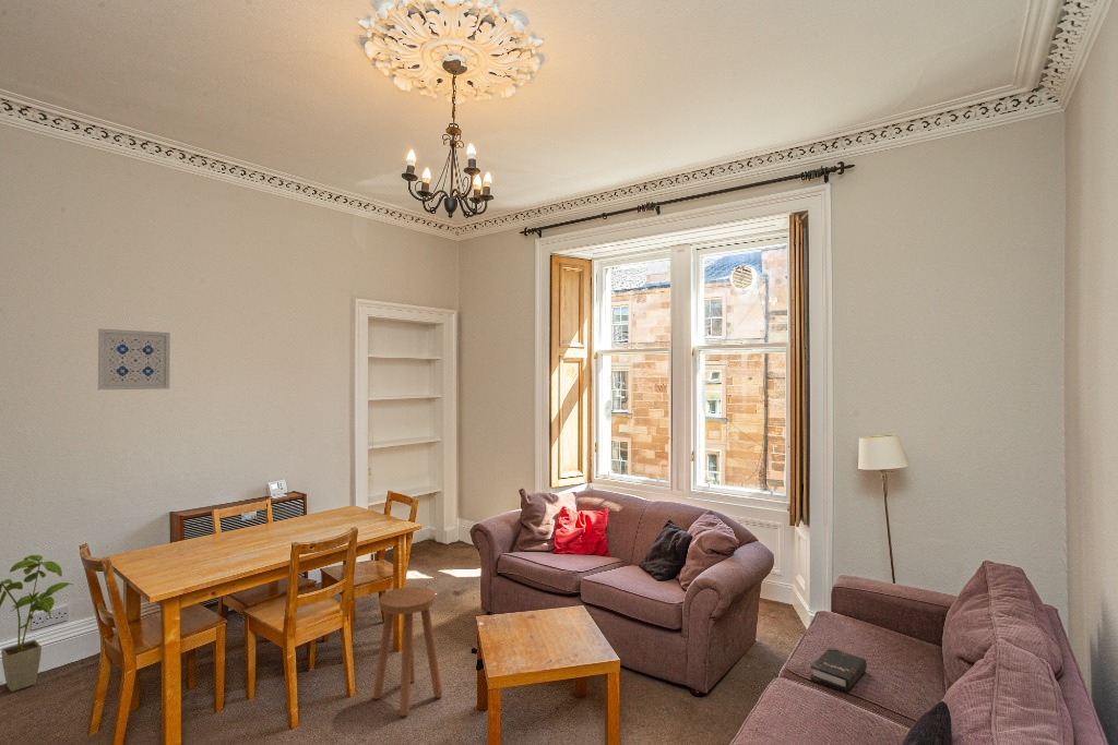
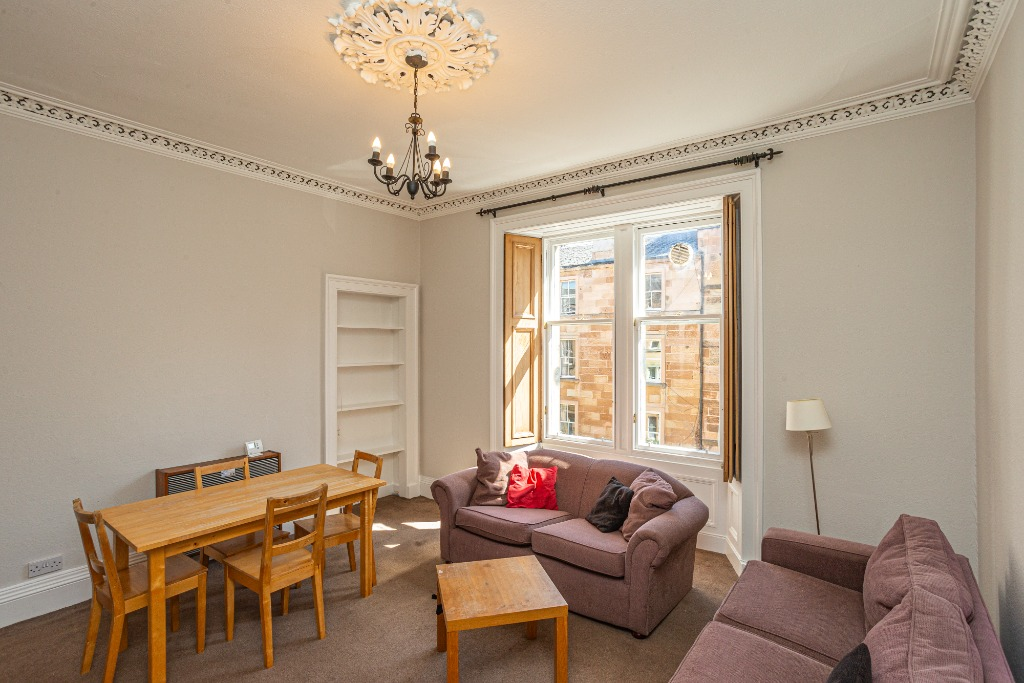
- hardback book (838, 668)
- house plant (32, 618)
- stool (407, 646)
- wall art (134, 360)
